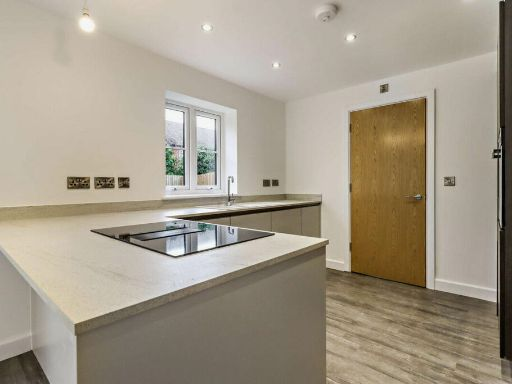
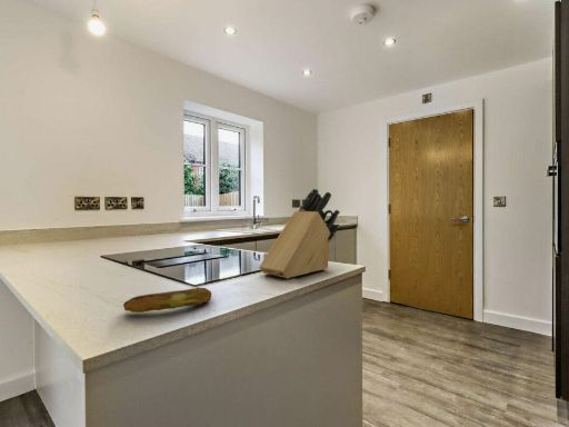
+ knife block (303, 228)
+ banana (173, 292)
